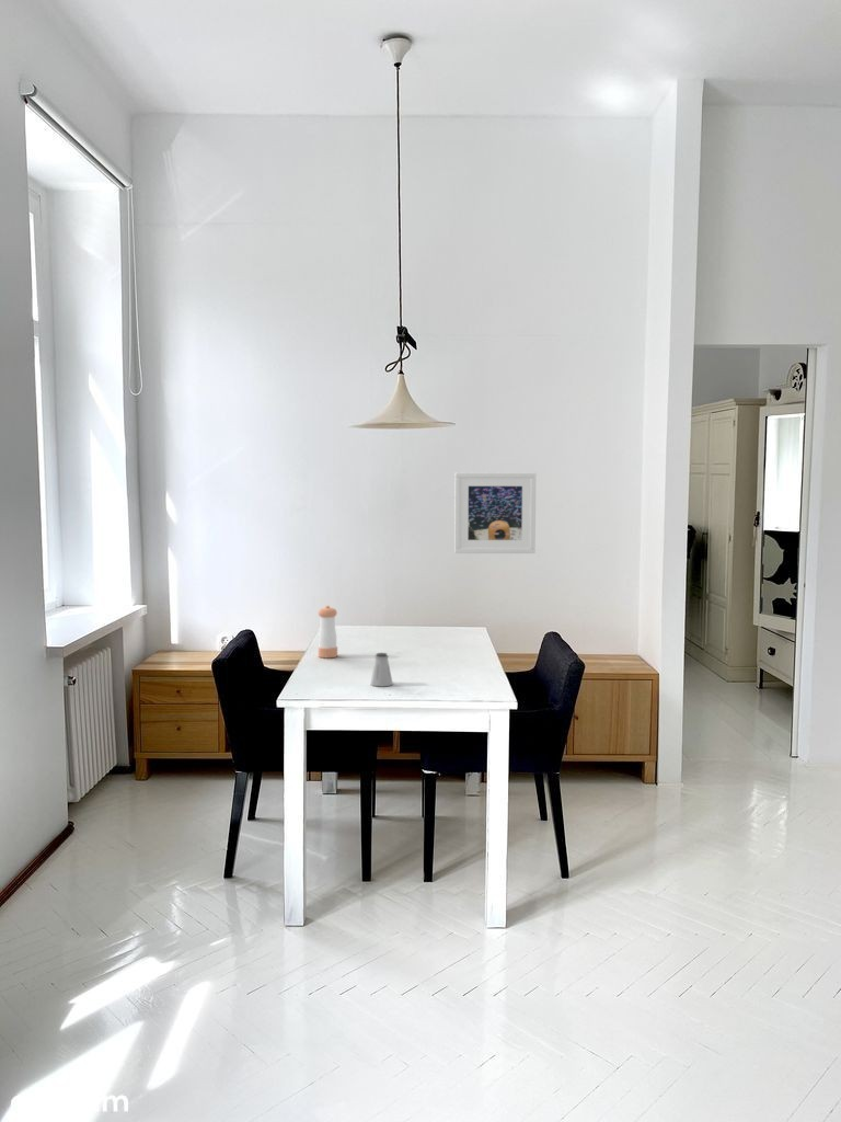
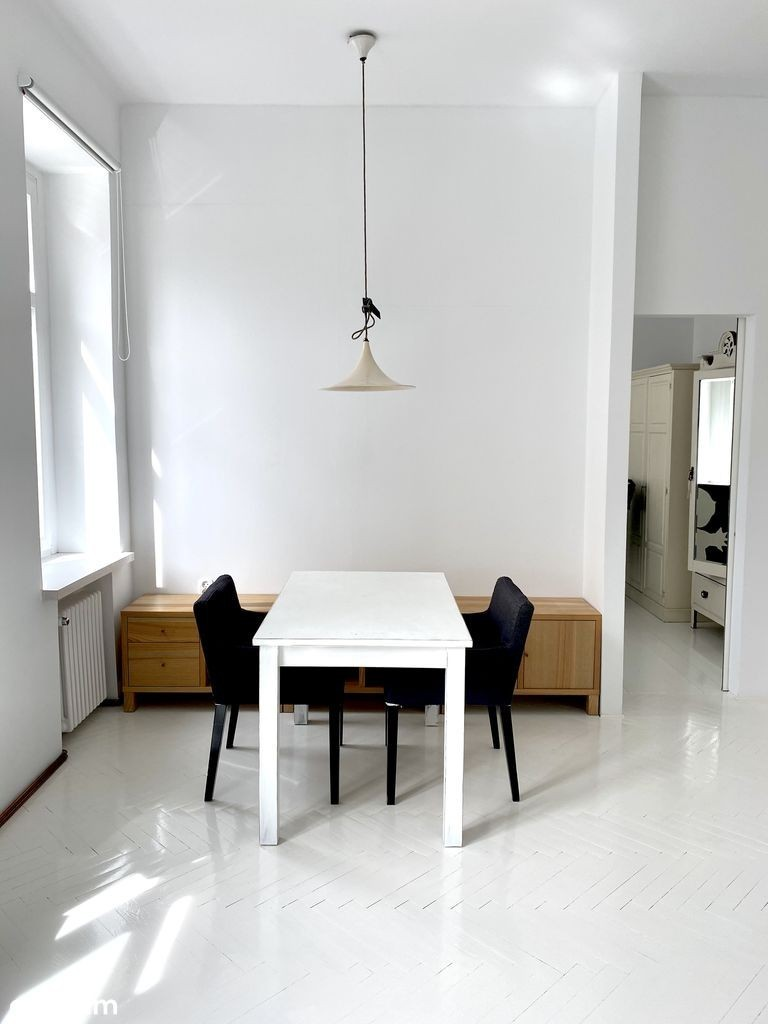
- saltshaker (381, 668)
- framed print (495, 513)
- pepper shaker (327, 630)
